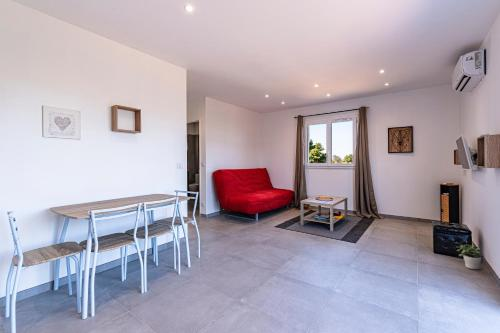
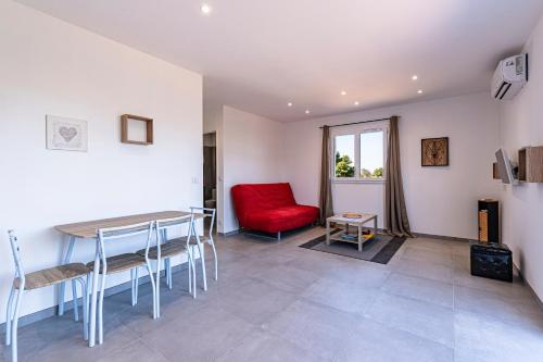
- potted plant (468, 255)
